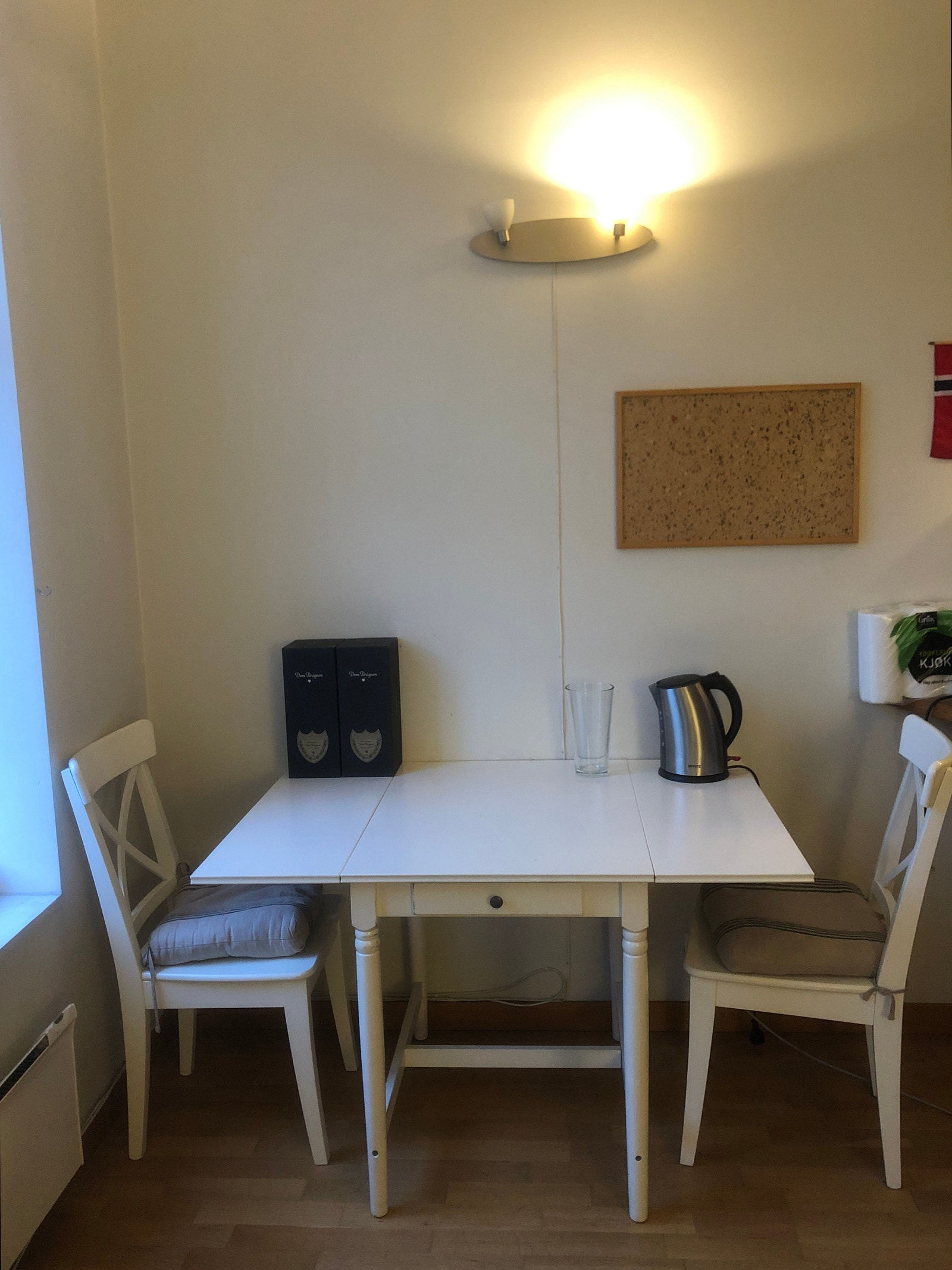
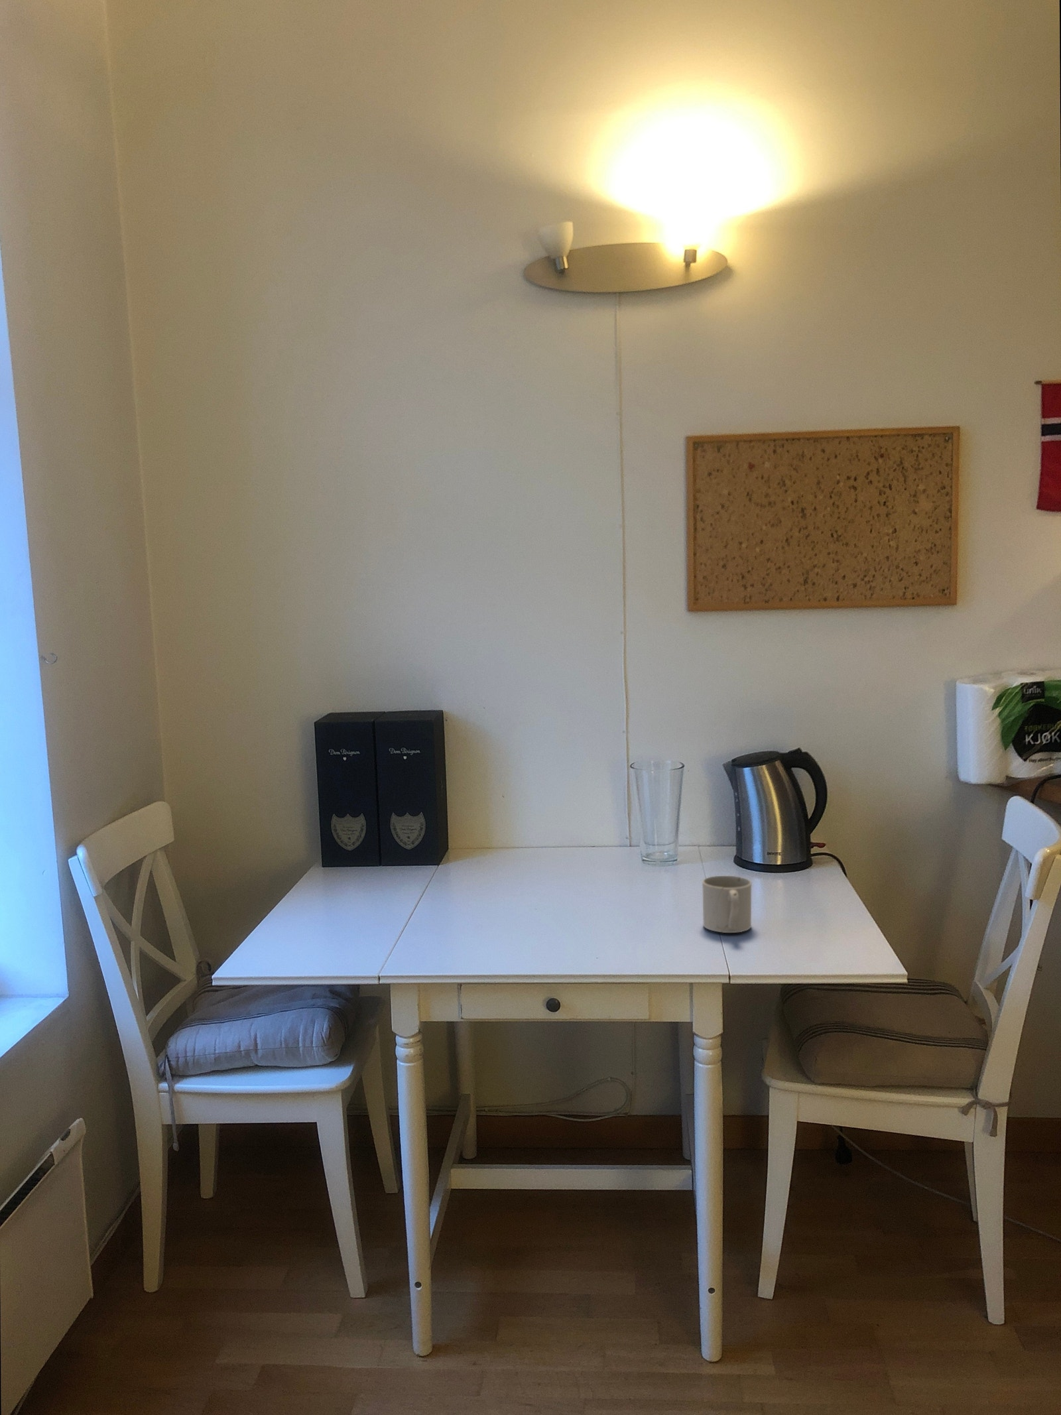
+ mug (729, 906)
